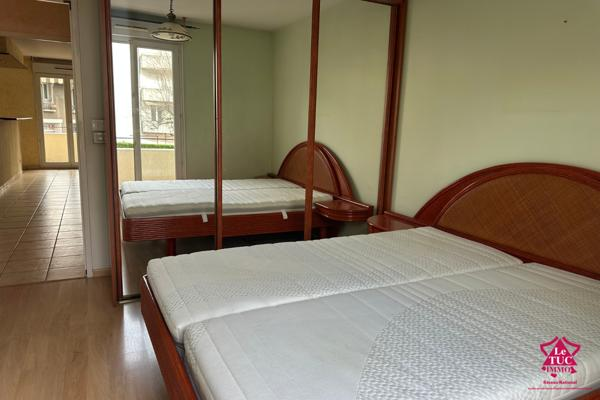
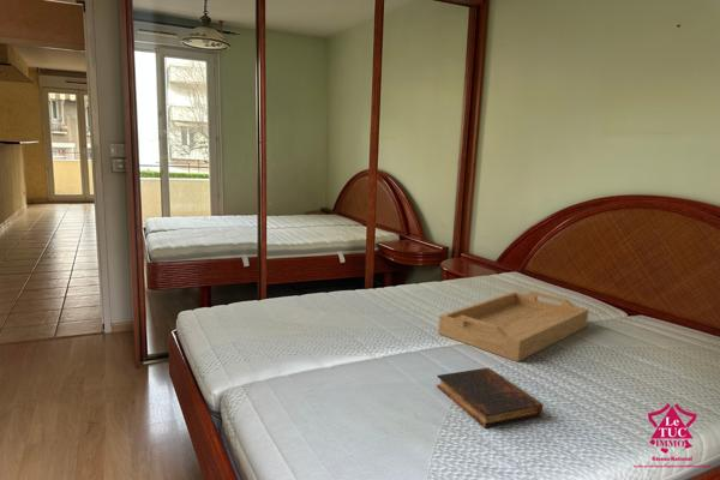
+ serving tray (516, 318)
+ book (486, 394)
